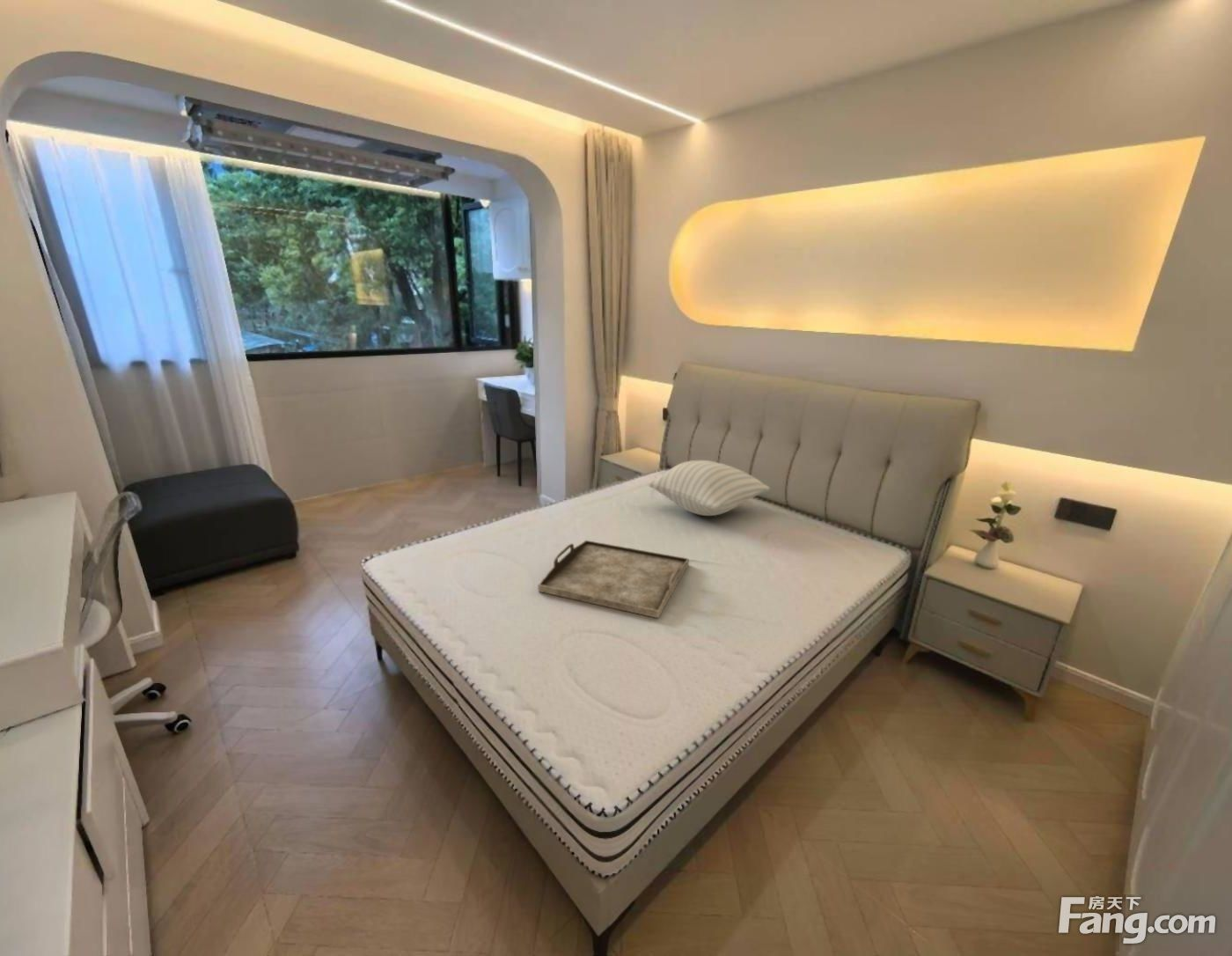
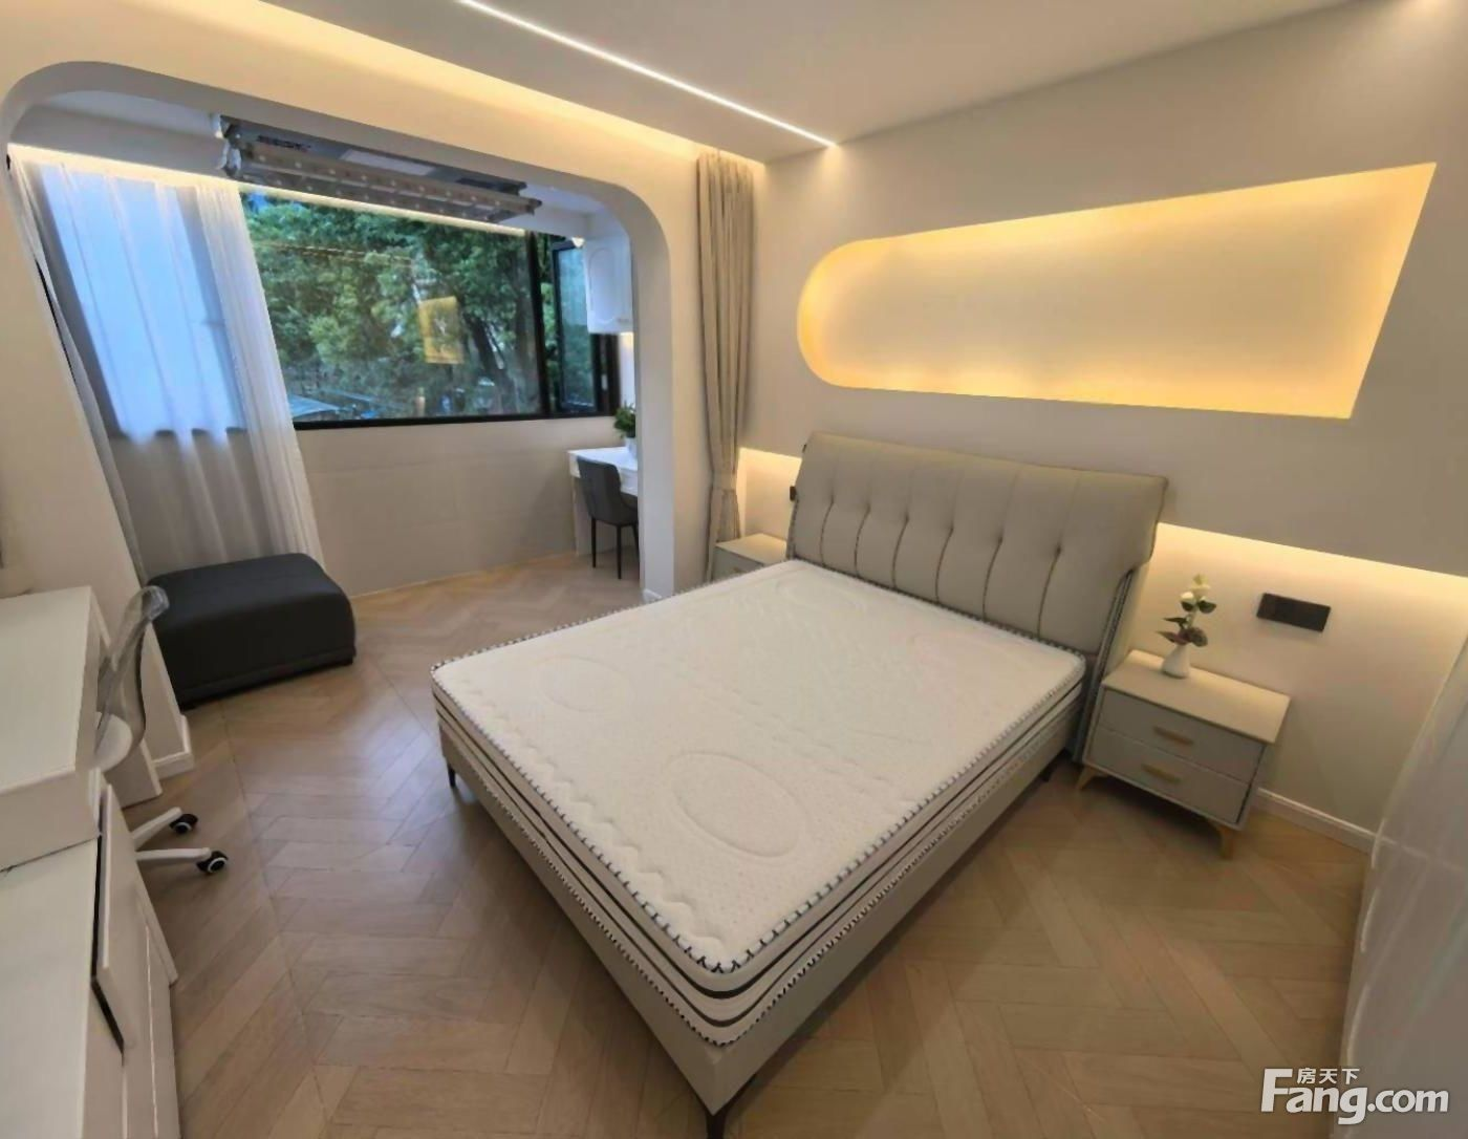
- pillow (708, 486)
- serving tray (617, 568)
